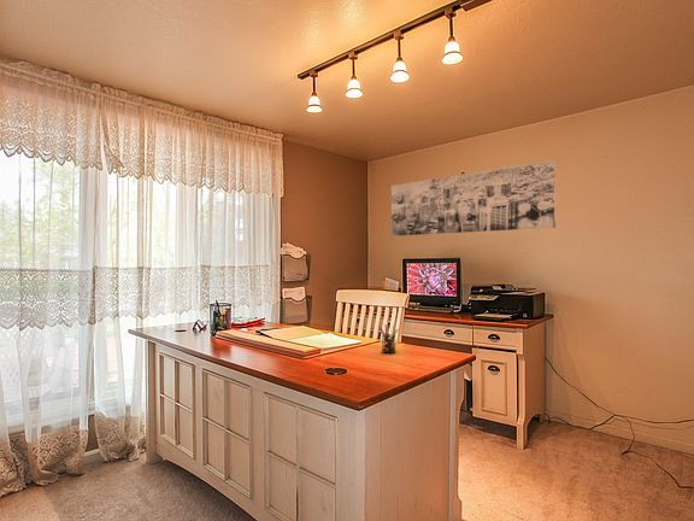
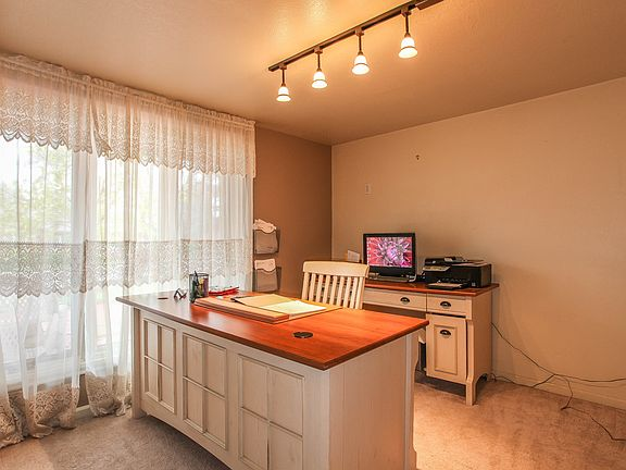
- wall art (461, 204)
- pen holder (389, 336)
